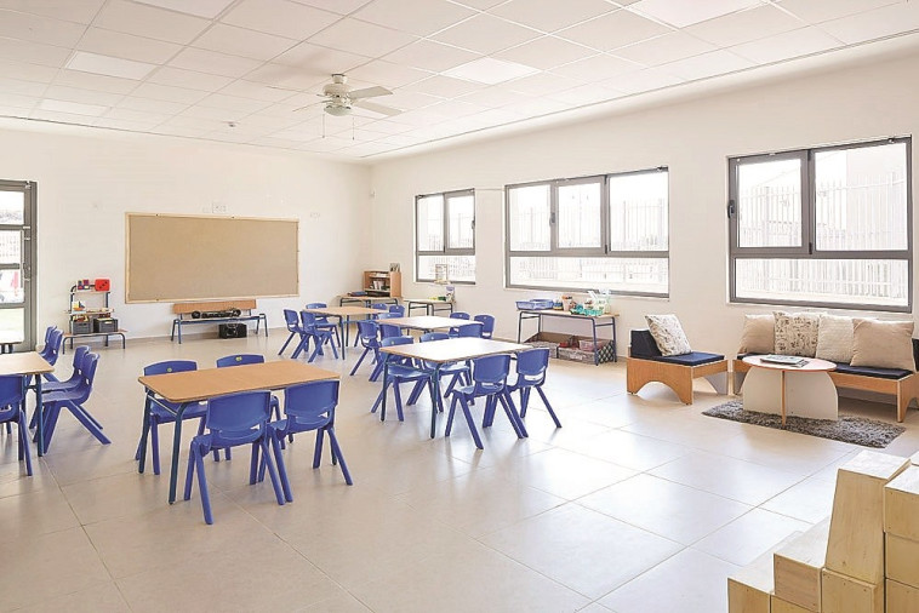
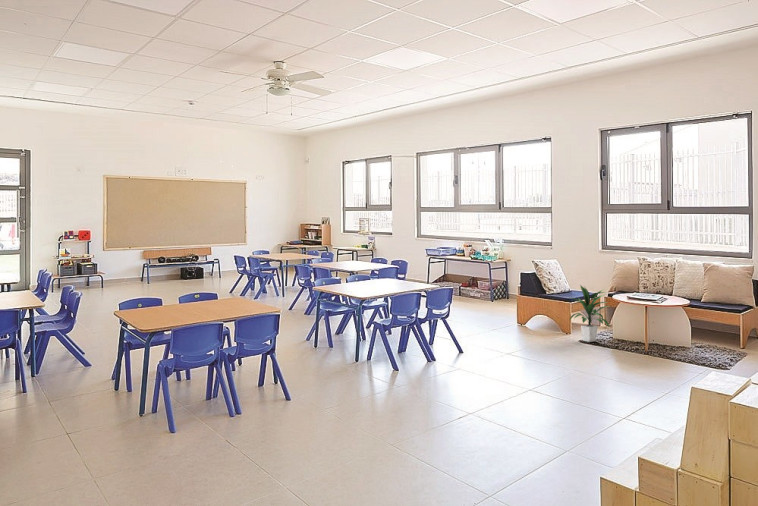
+ indoor plant (591, 313)
